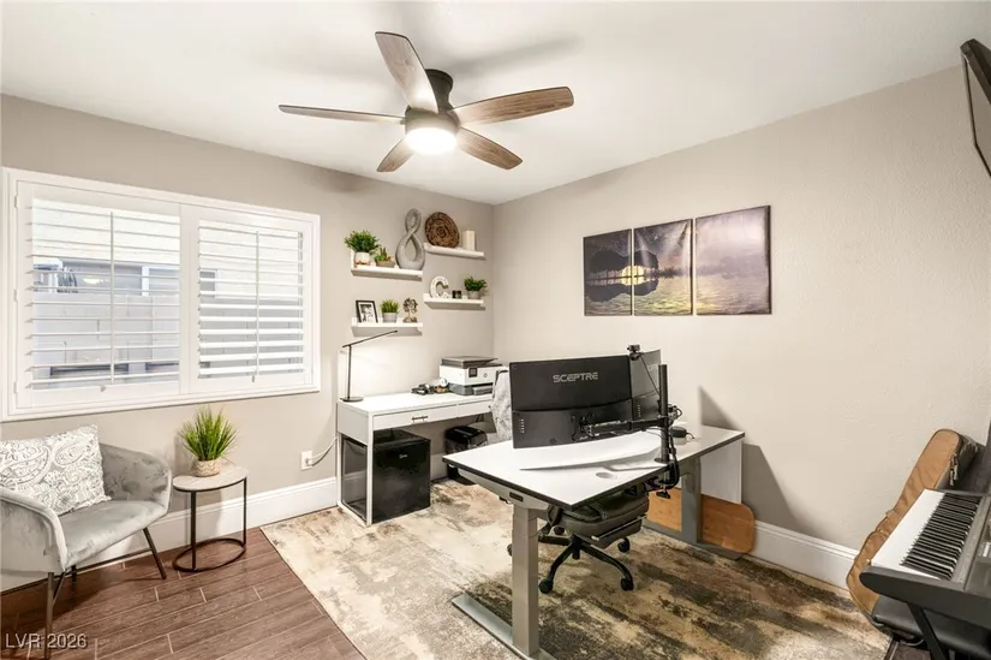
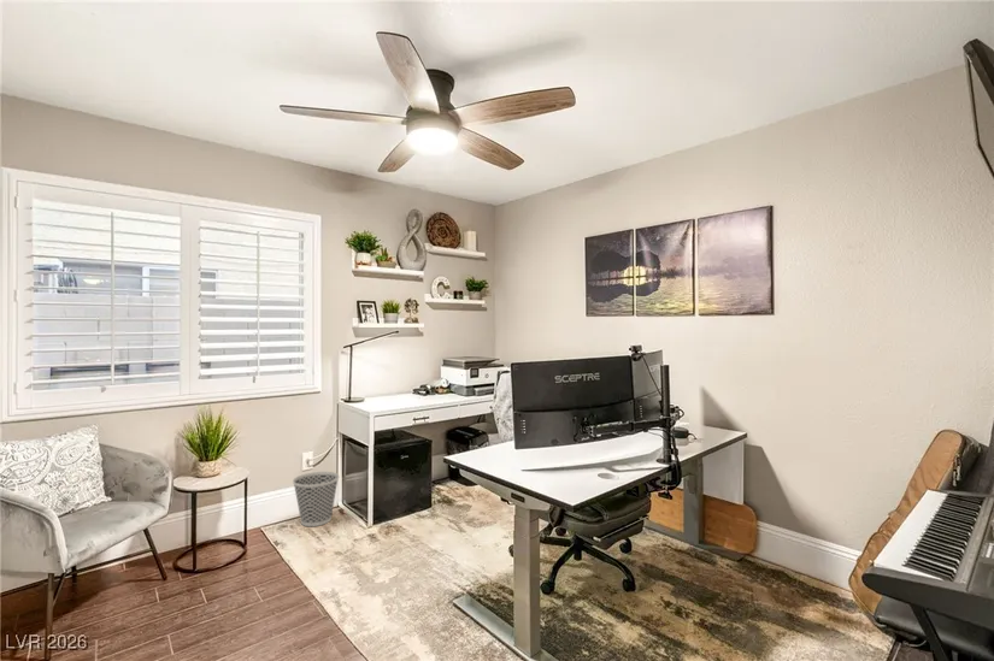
+ wastebasket (316, 498)
